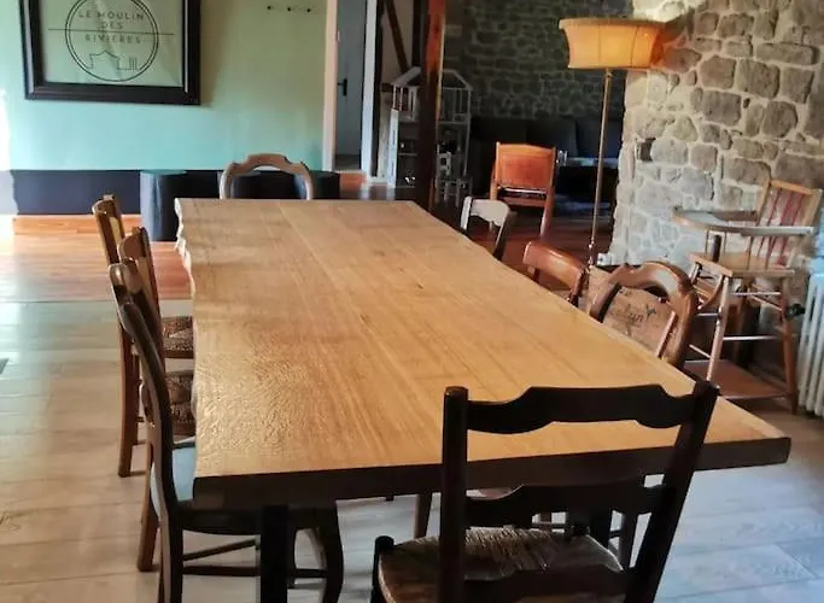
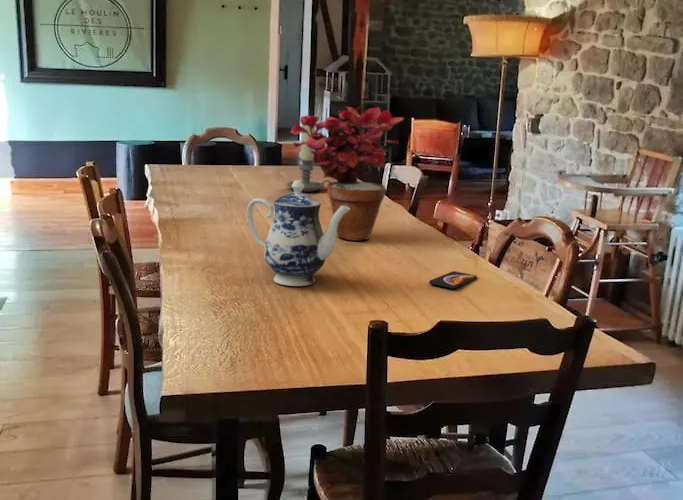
+ teapot (296, 231)
+ candle holder (310, 155)
+ smartphone (453, 279)
+ potted plant (347, 172)
